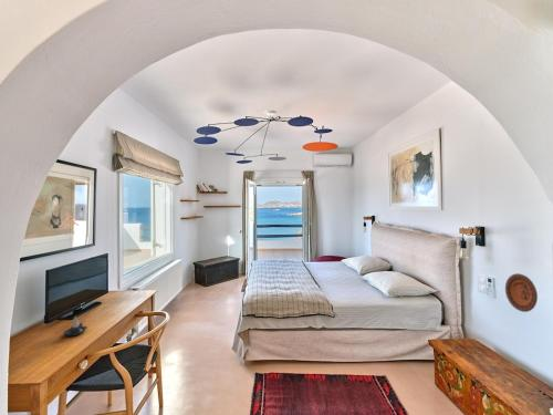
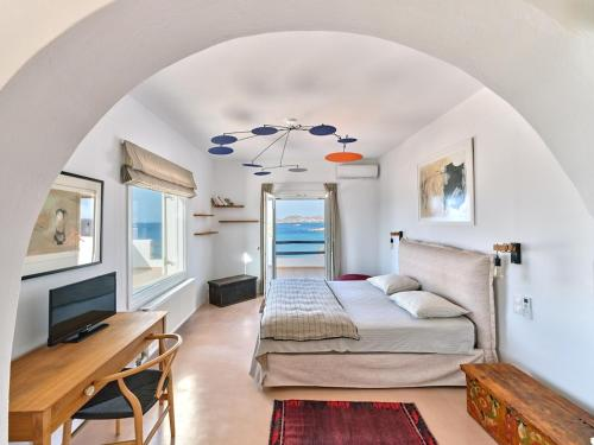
- candle (75, 323)
- decorative plate (521, 292)
